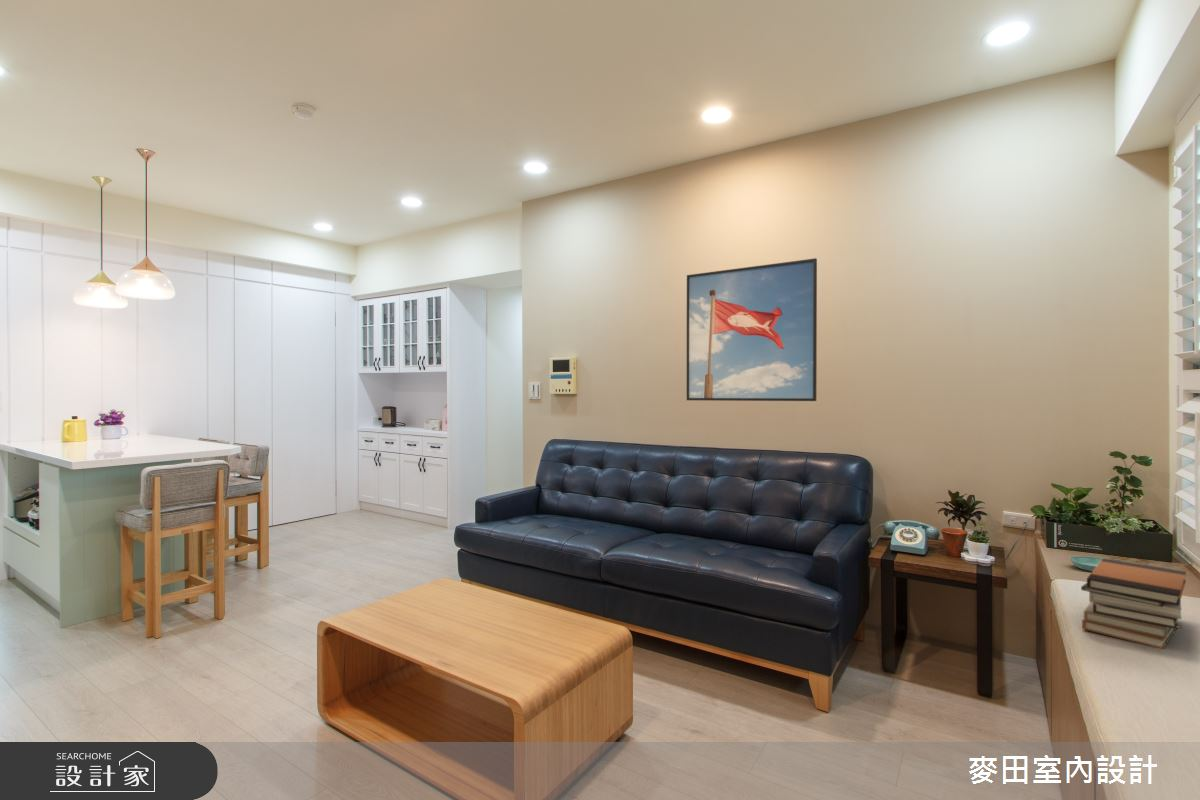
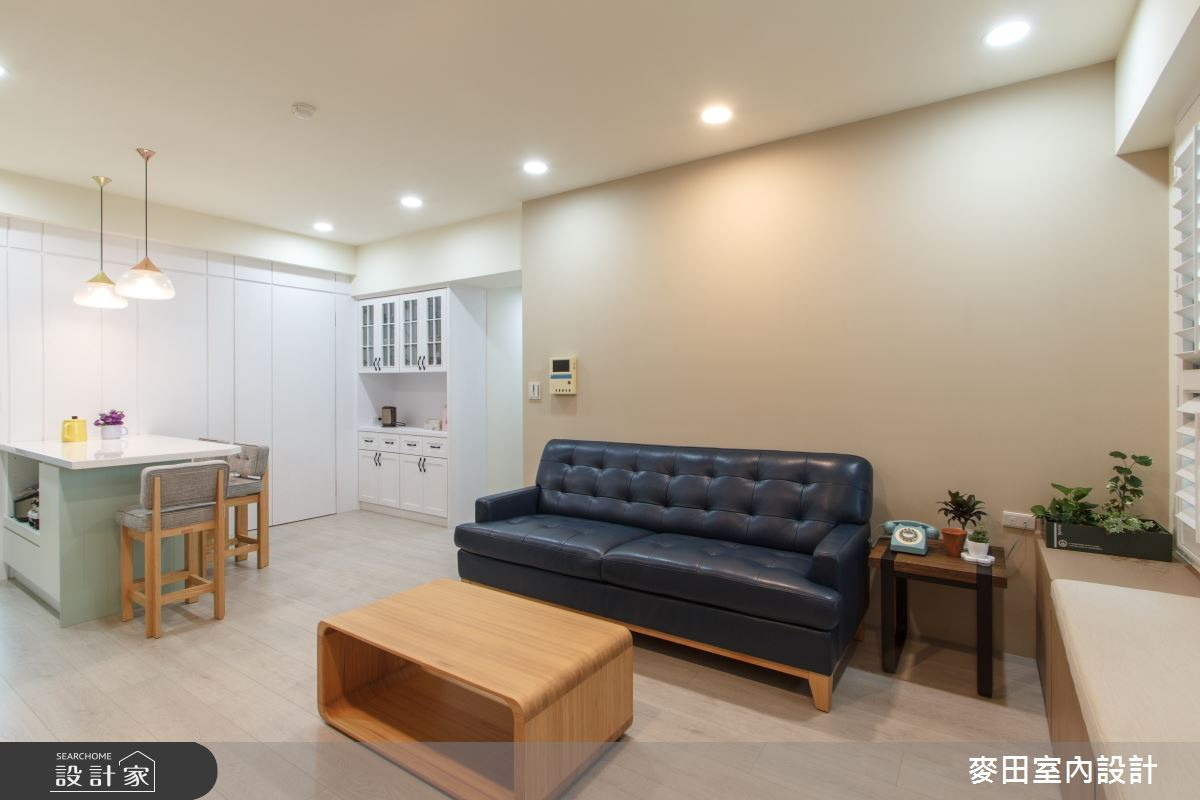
- book stack (1134, 600)
- saucer (1095, 565)
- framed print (747, 334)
